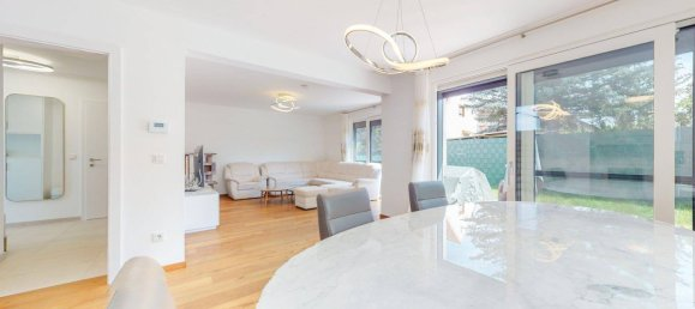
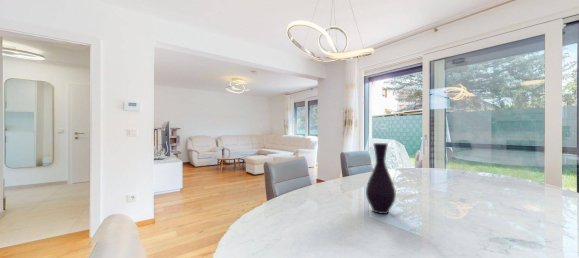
+ vase (380, 177)
